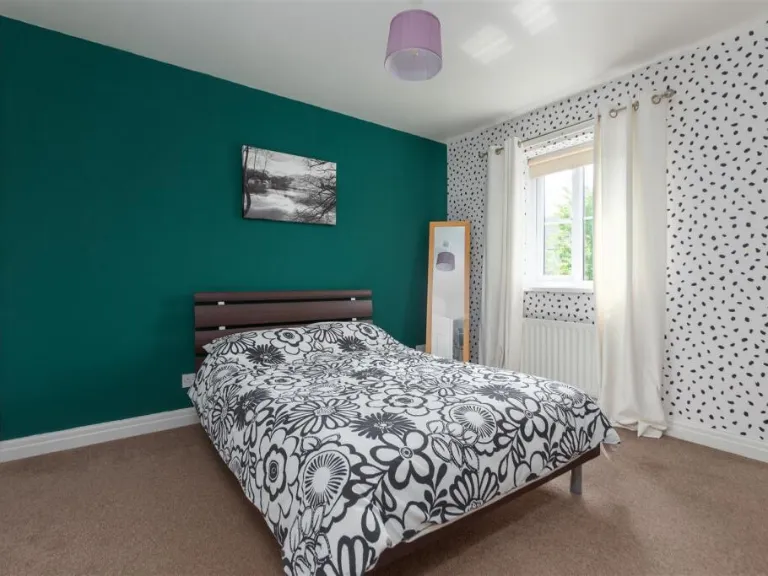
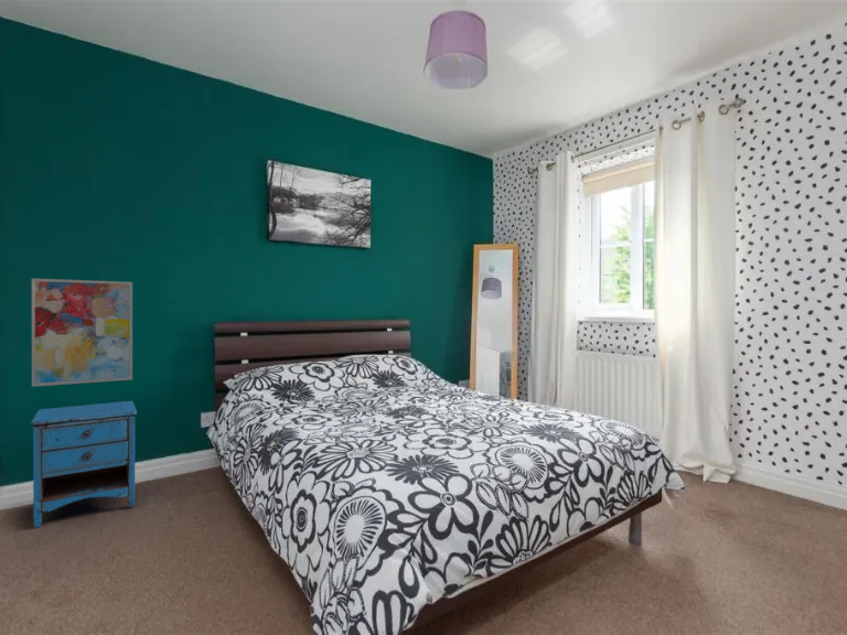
+ nightstand (87, 458)
+ wall art (84, 331)
